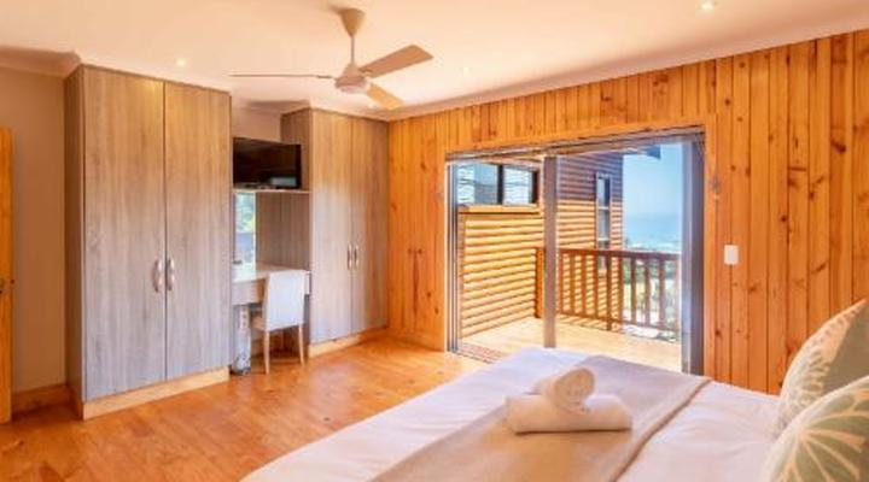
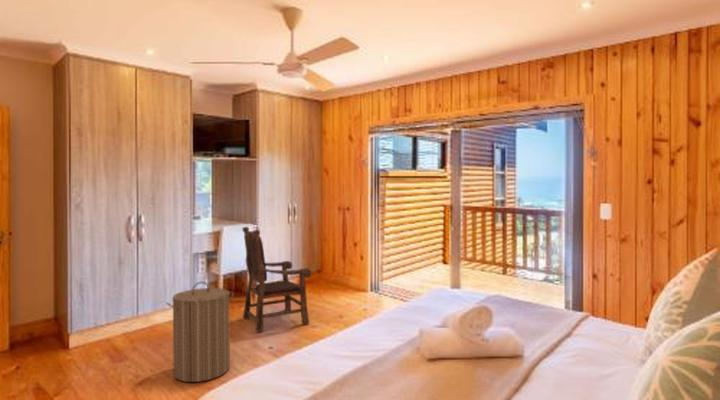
+ laundry hamper (202, 326)
+ armchair (276, 273)
